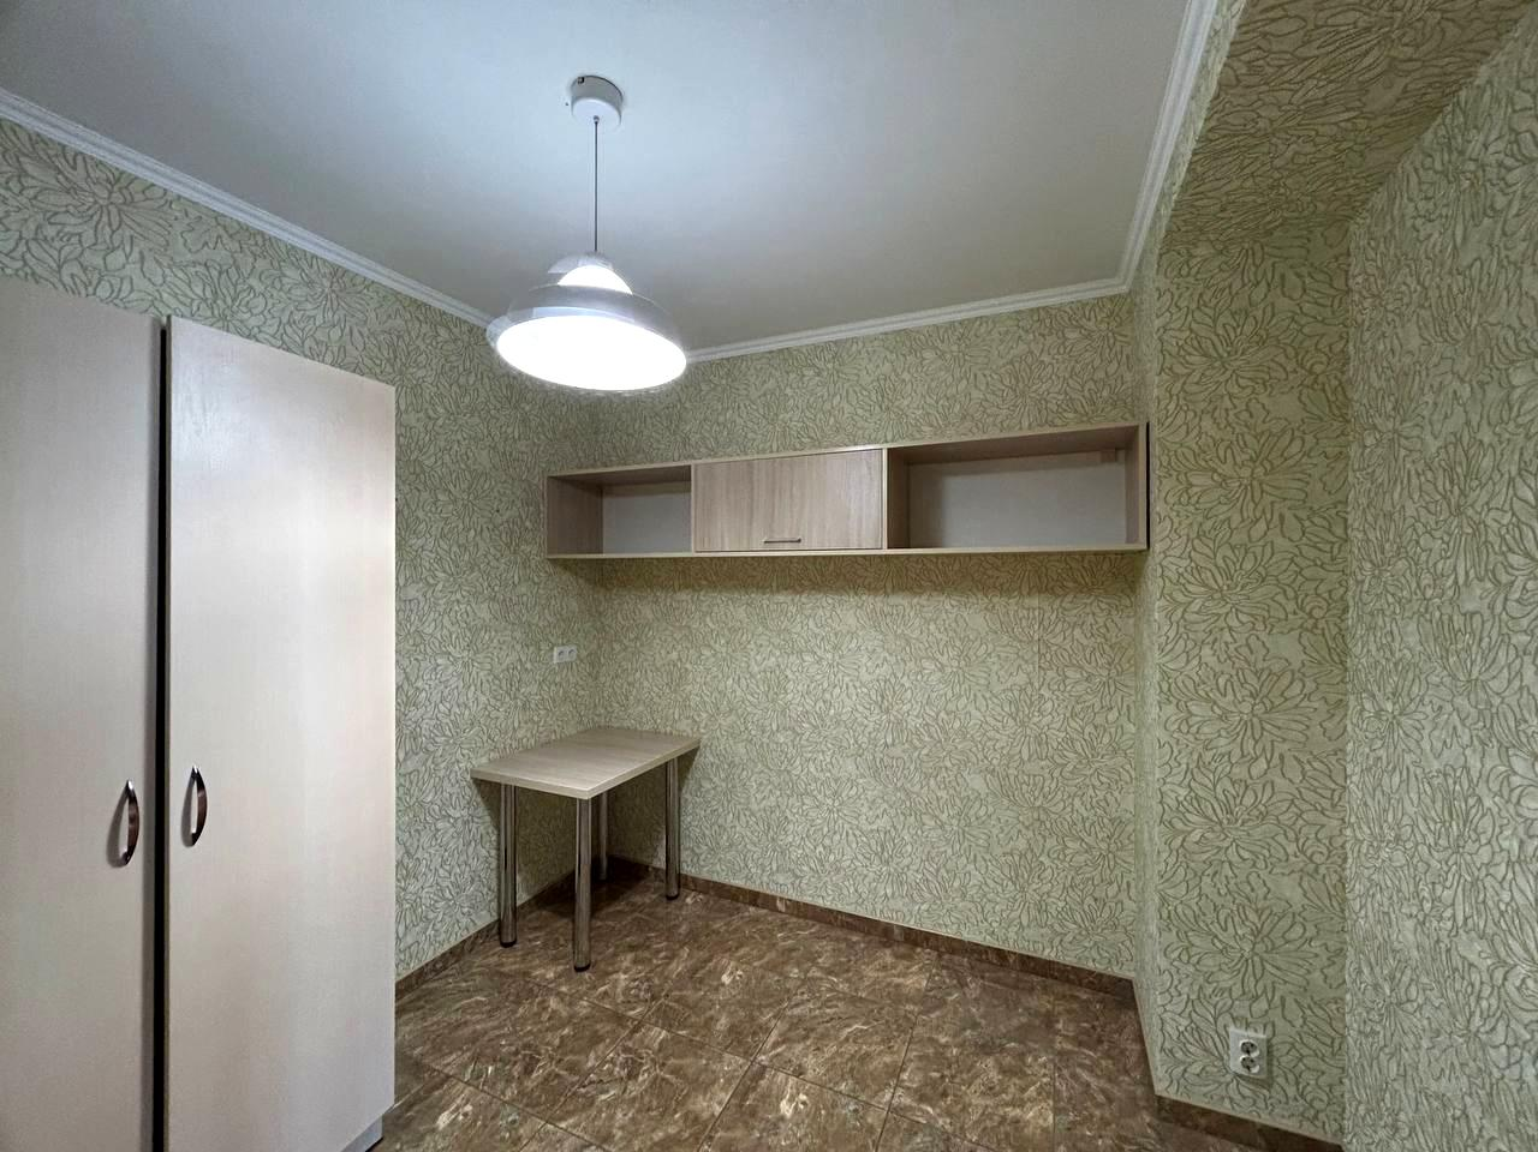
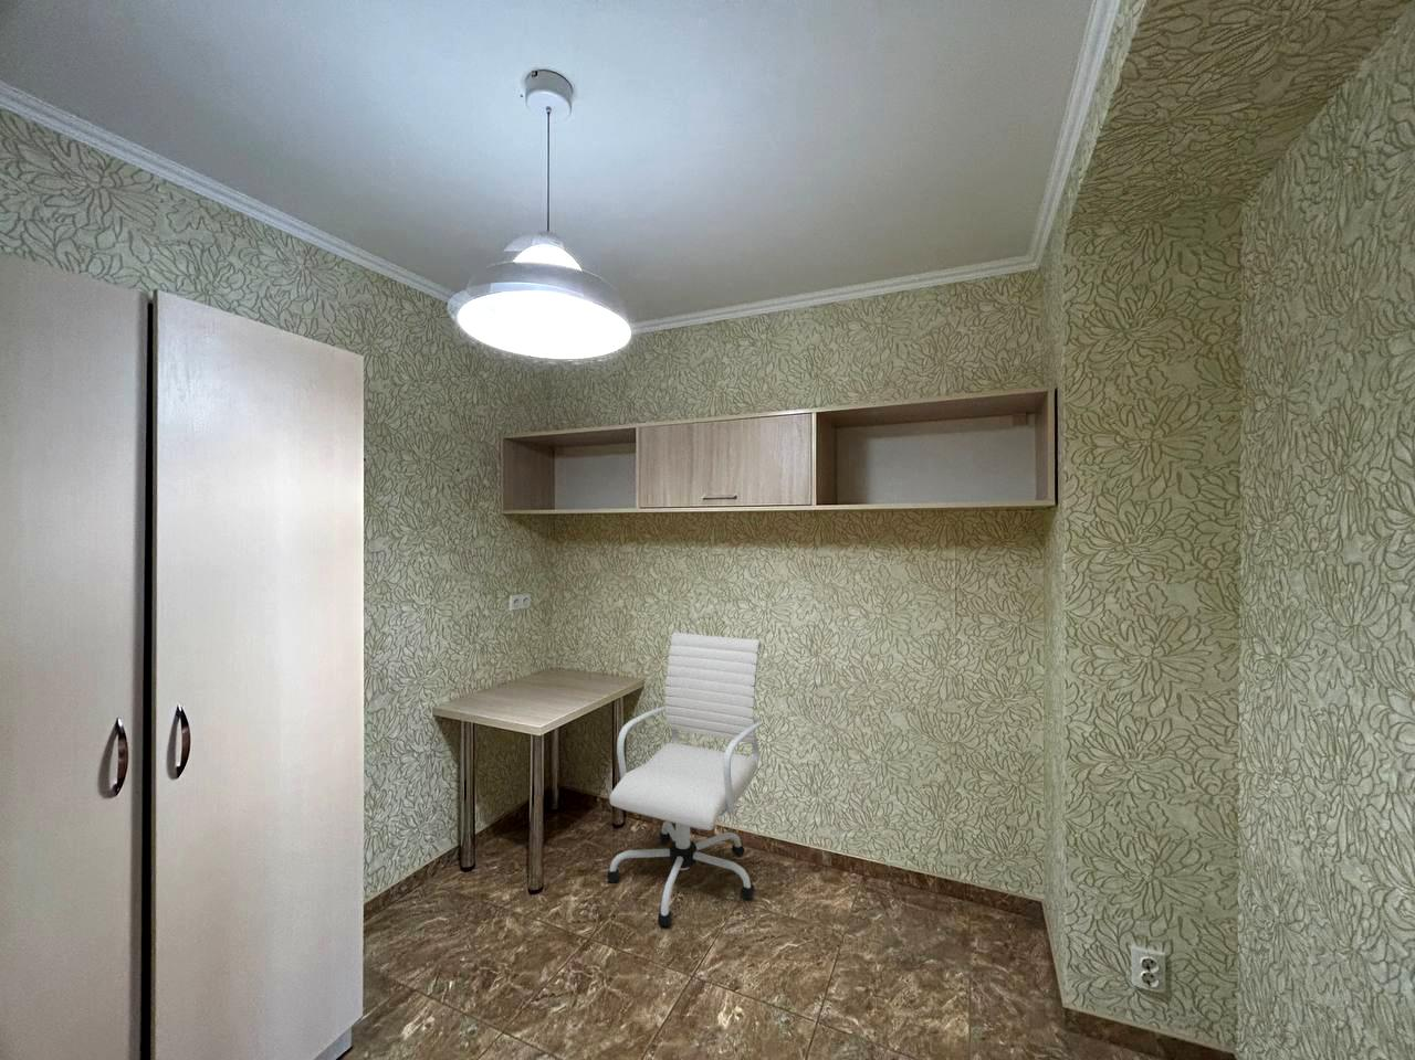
+ office chair (686, 760)
